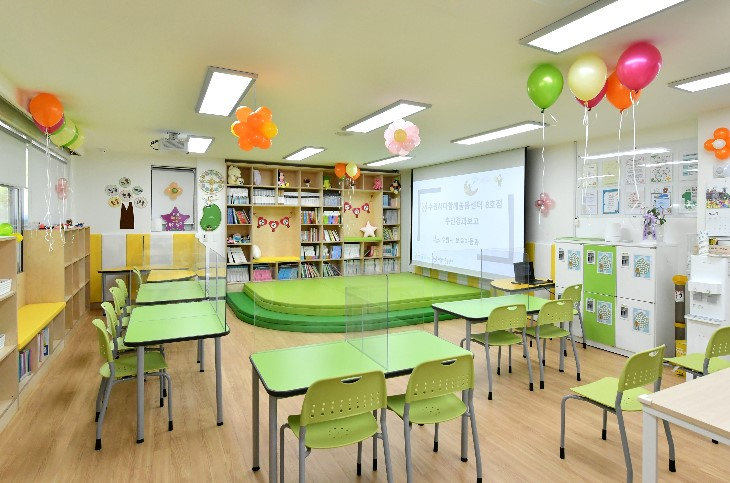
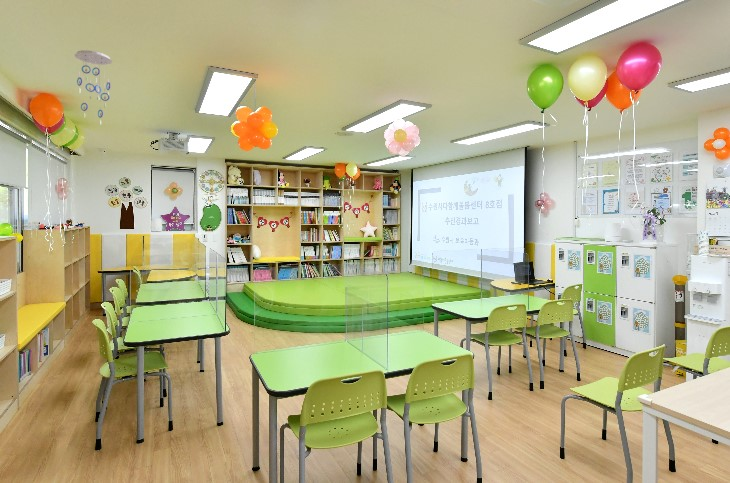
+ ceiling mobile (94, 89)
